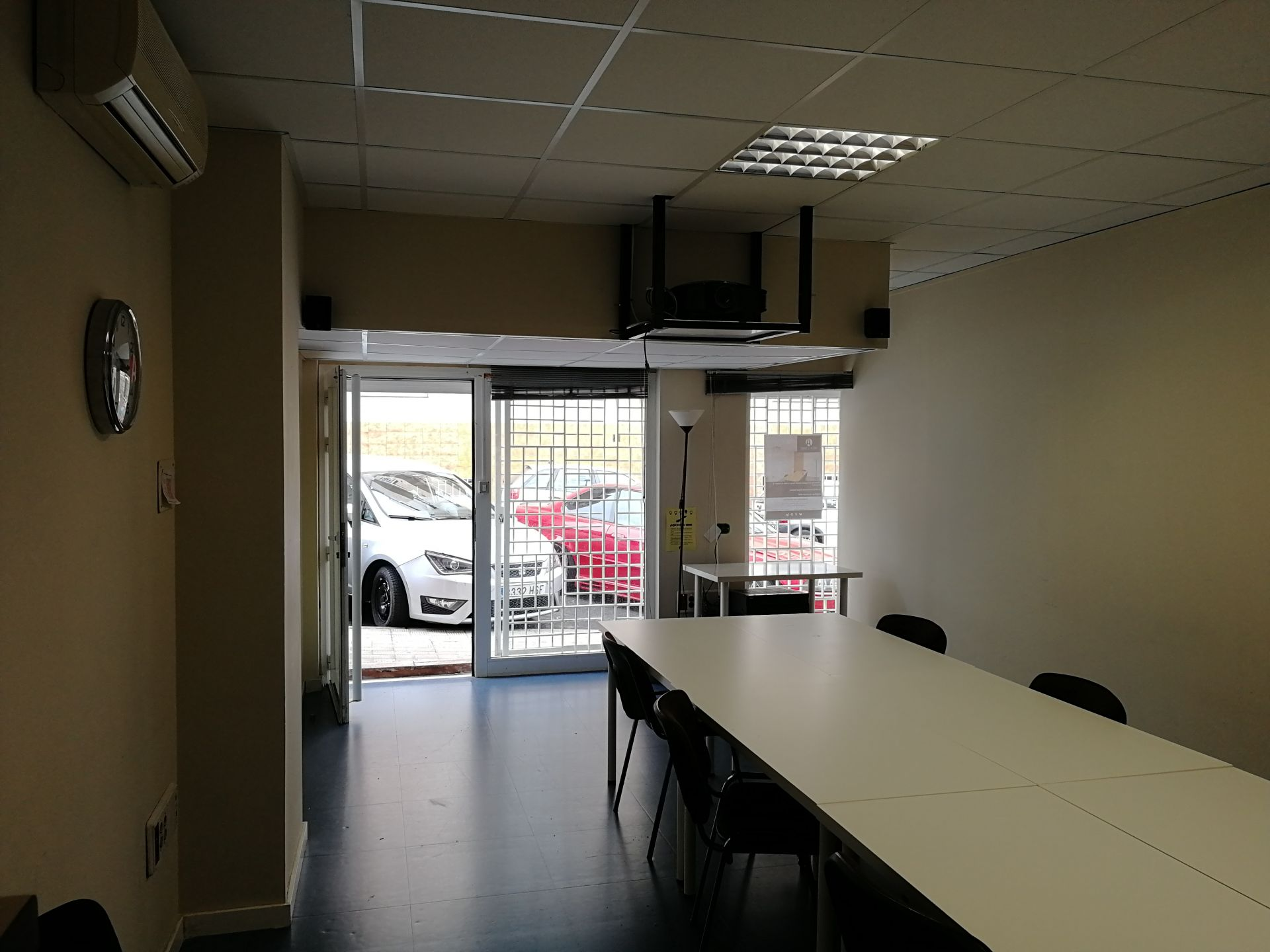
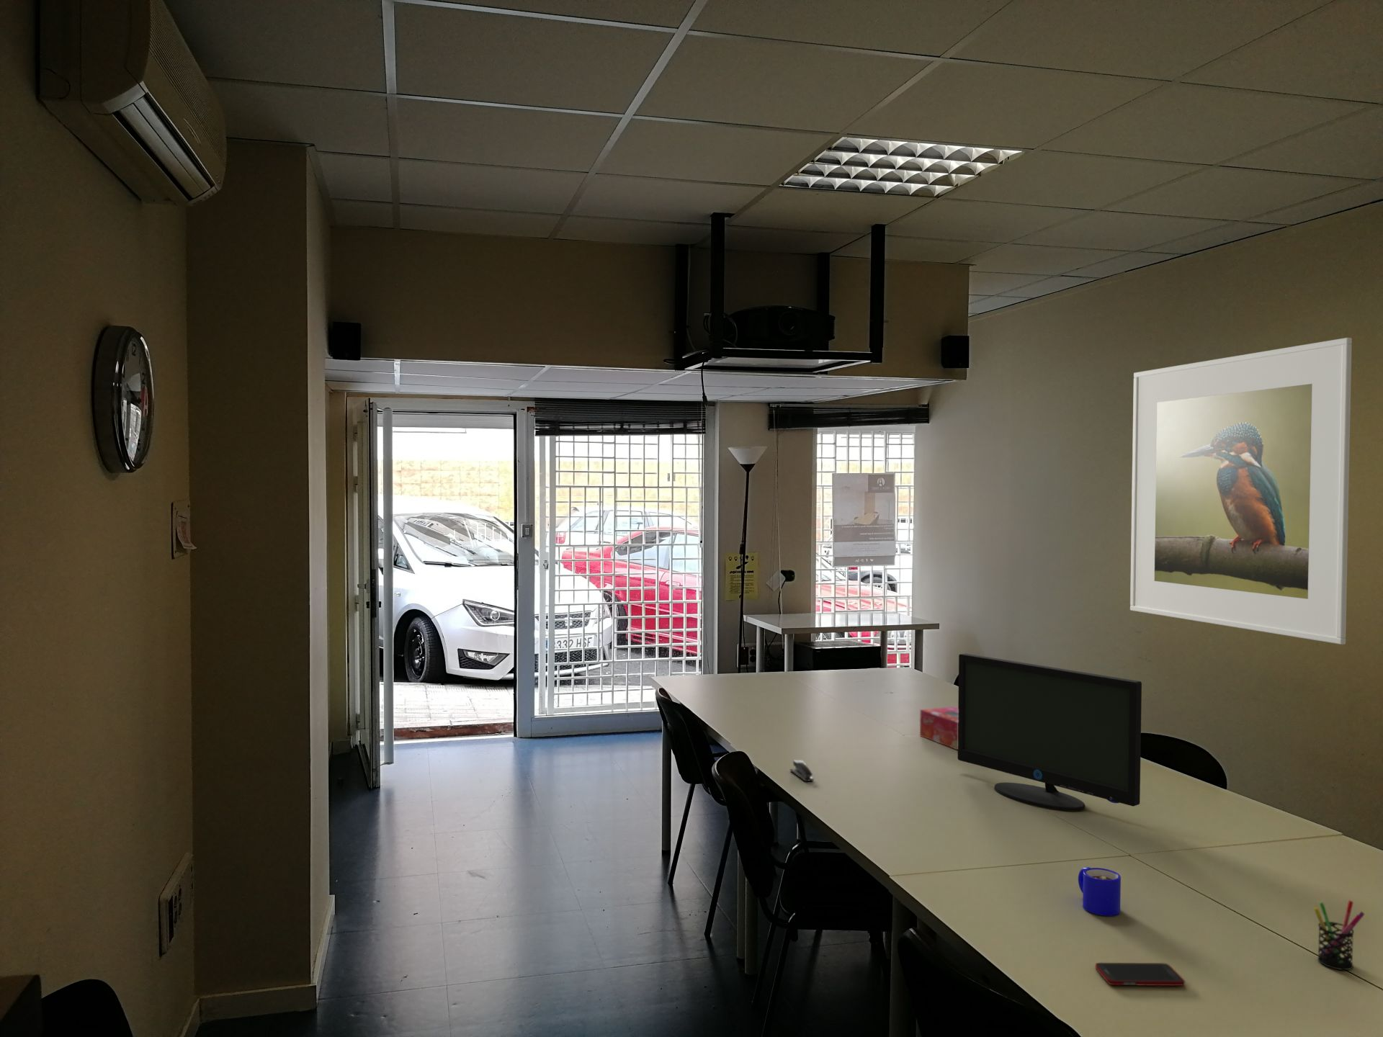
+ cell phone (1139, 974)
+ pen holder (1335, 930)
+ mug (1094, 887)
+ stapler (801, 769)
+ monitor (1039, 732)
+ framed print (1226, 491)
+ tissue box (957, 729)
